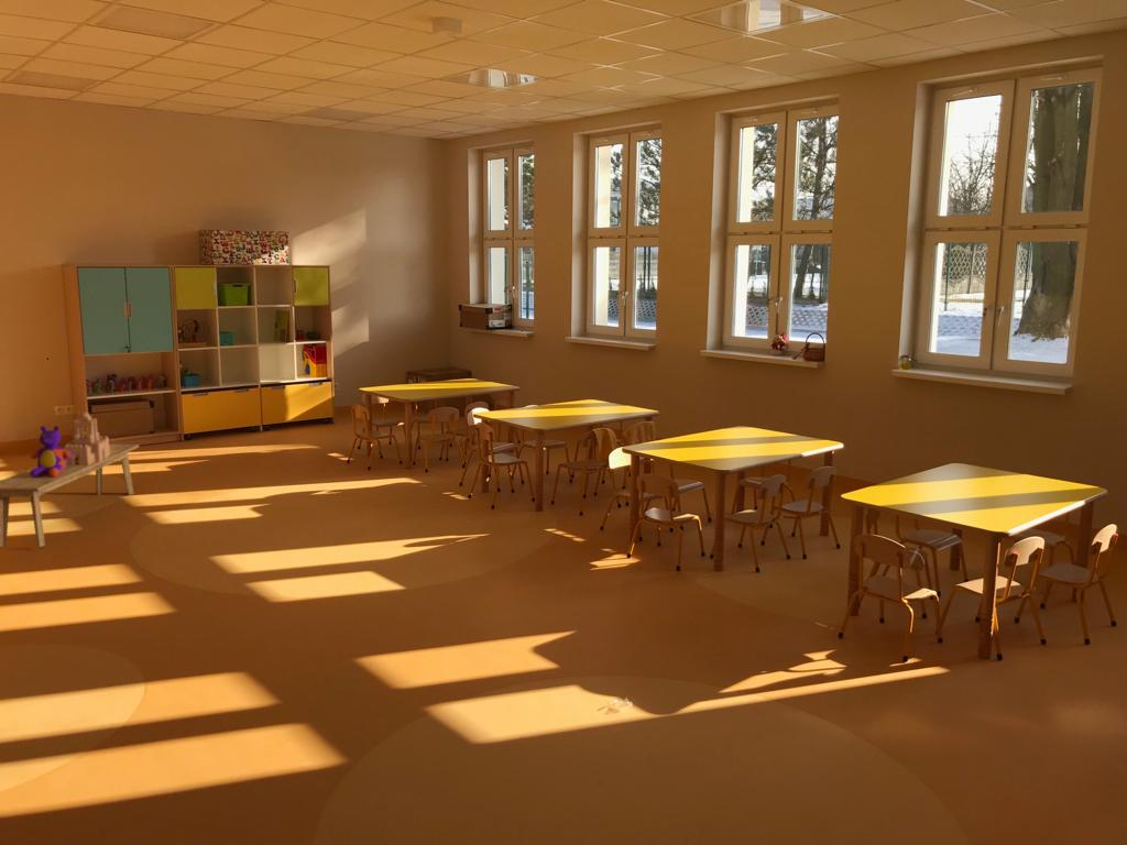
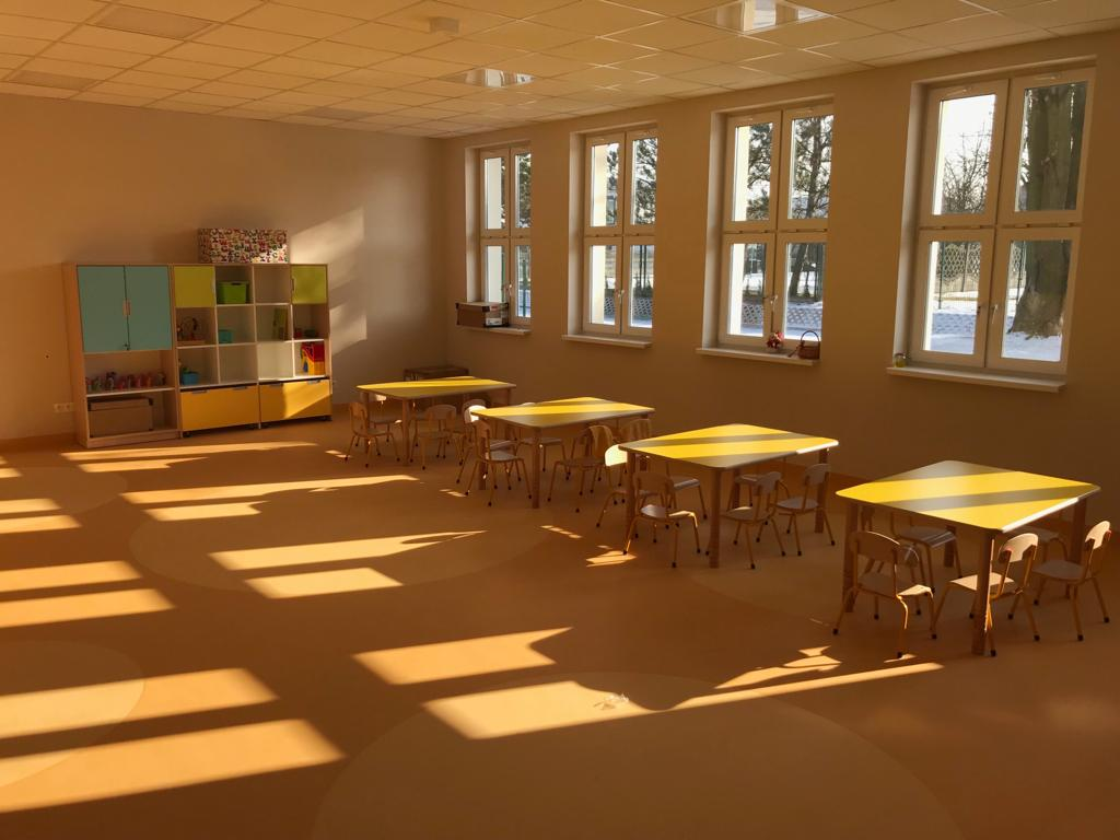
- bench (68, 482)
- wooden block set (85, 436)
- stuffed bear (47, 450)
